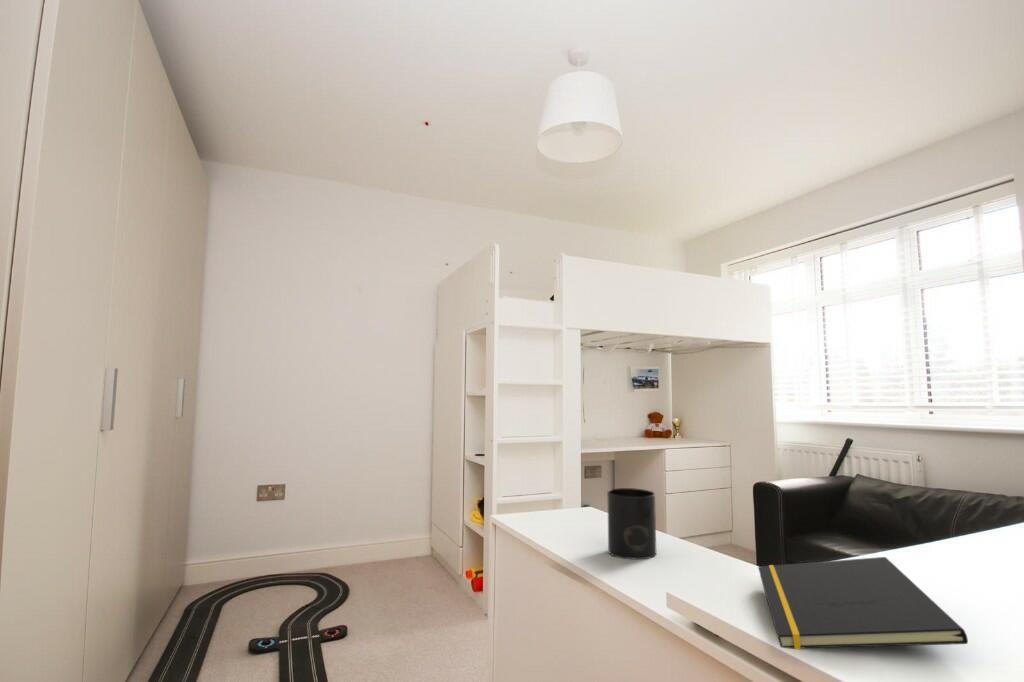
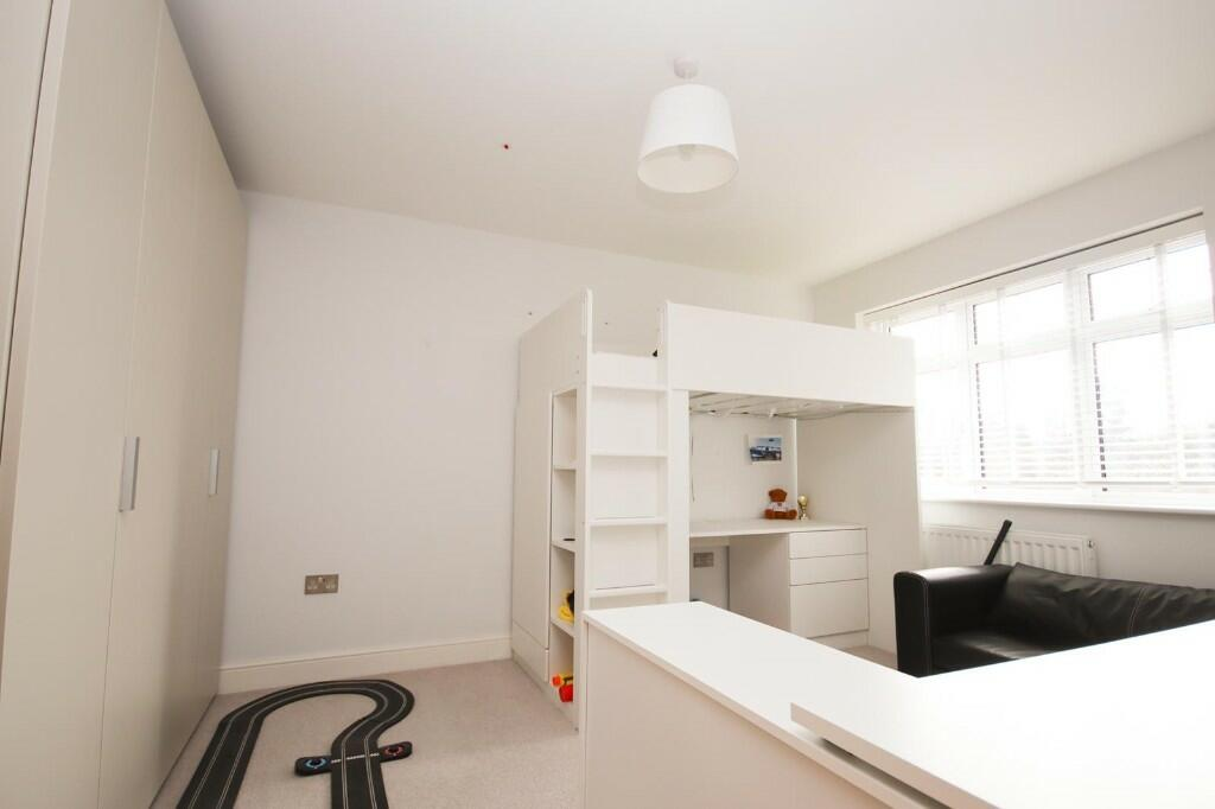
- mug (629, 520)
- notepad (840, 597)
